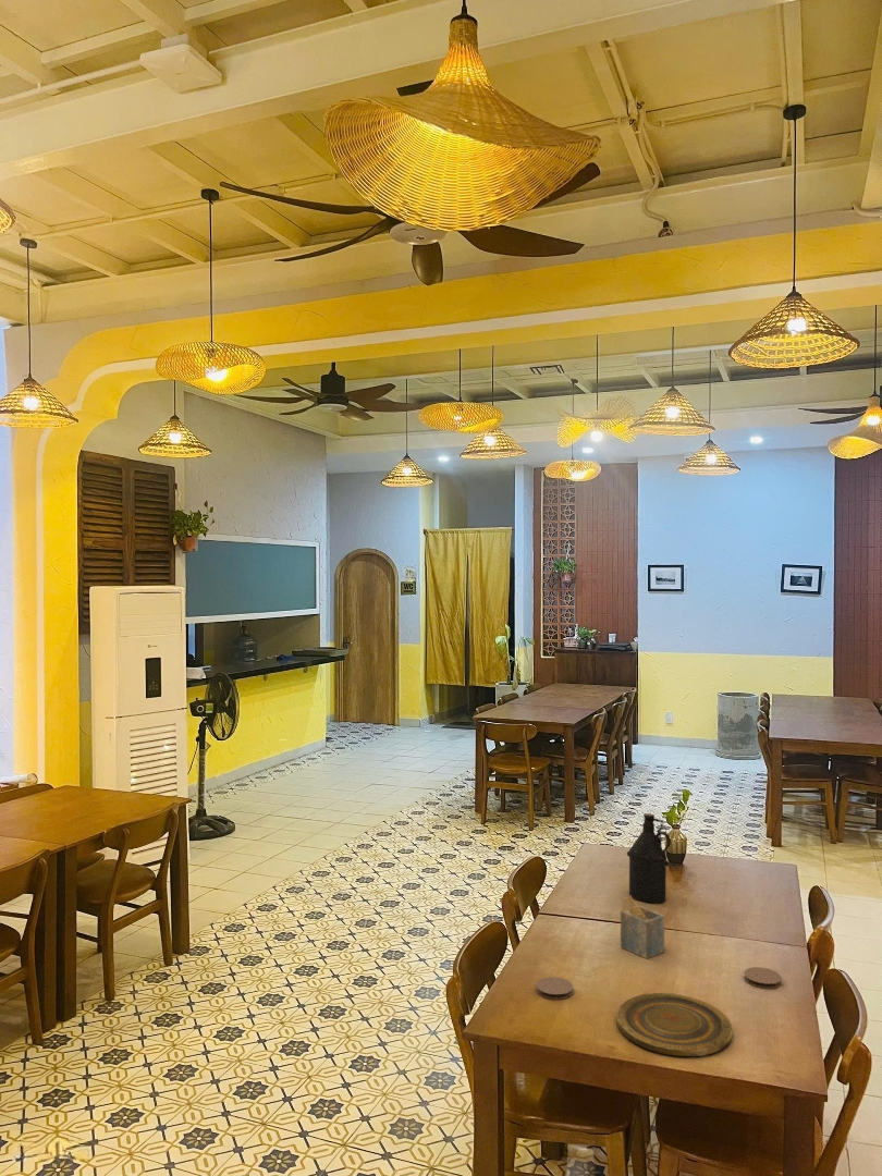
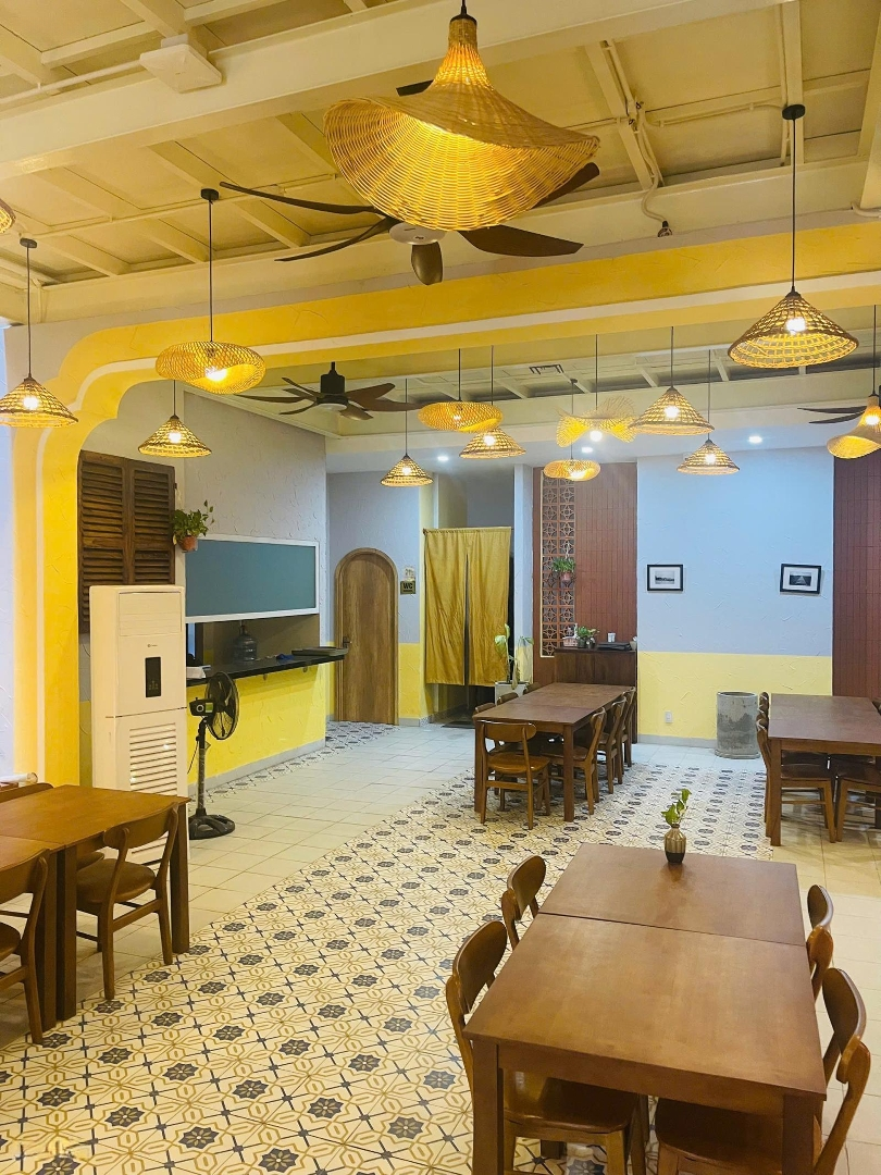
- plate (673, 1022)
- coaster (762, 977)
- napkin holder (641, 924)
- bottle (648, 856)
- coaster (554, 988)
